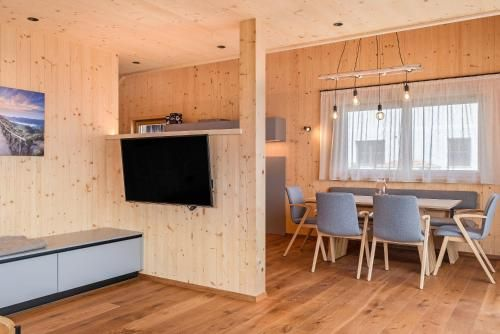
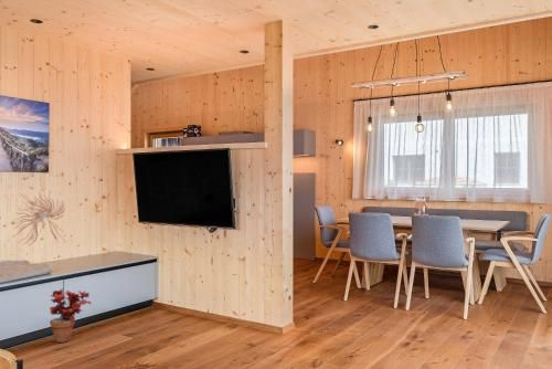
+ wall sculpture (40, 218)
+ potted plant (66, 314)
